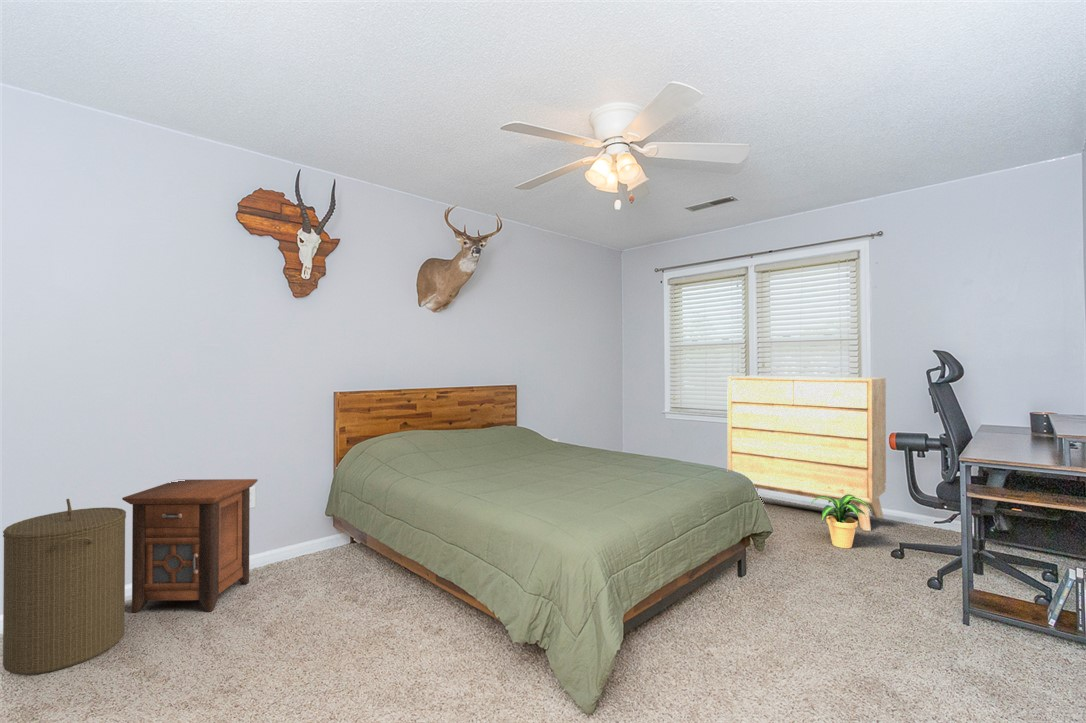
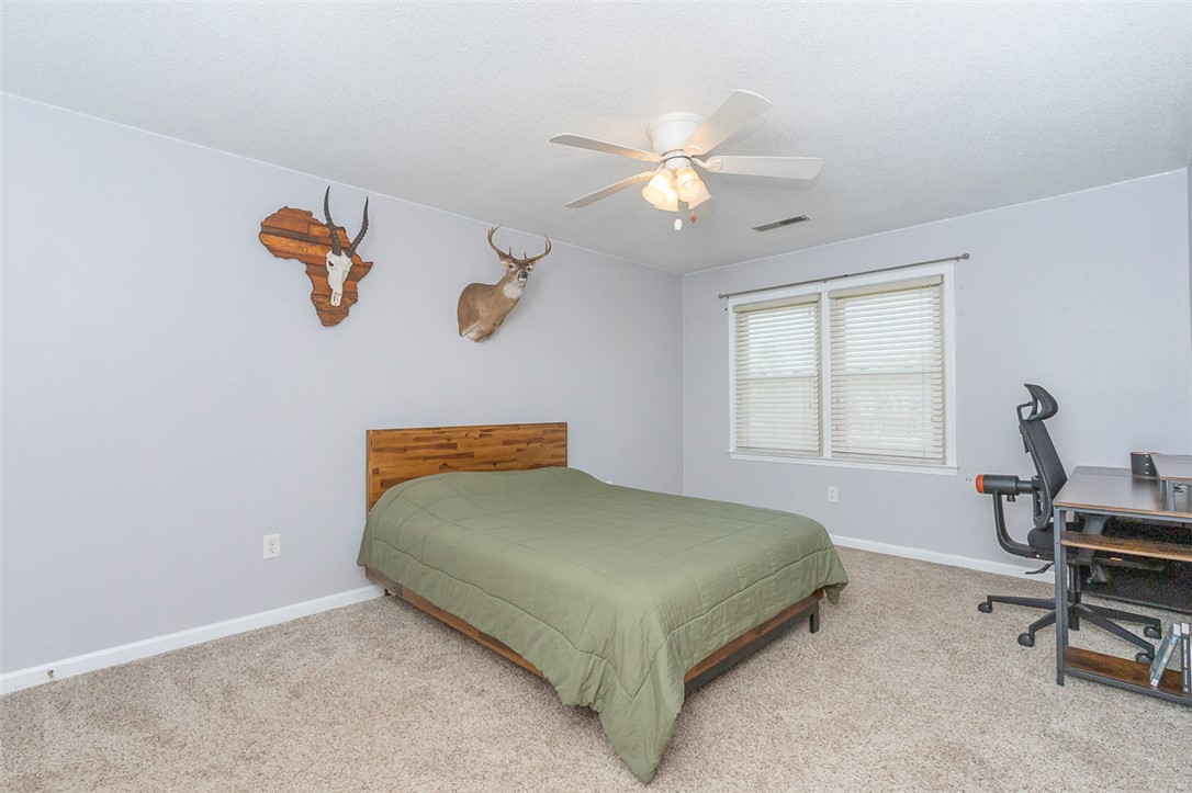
- dresser (802, 443)
- nightstand (194, 542)
- potted plant (842, 520)
- laundry hamper (68, 573)
